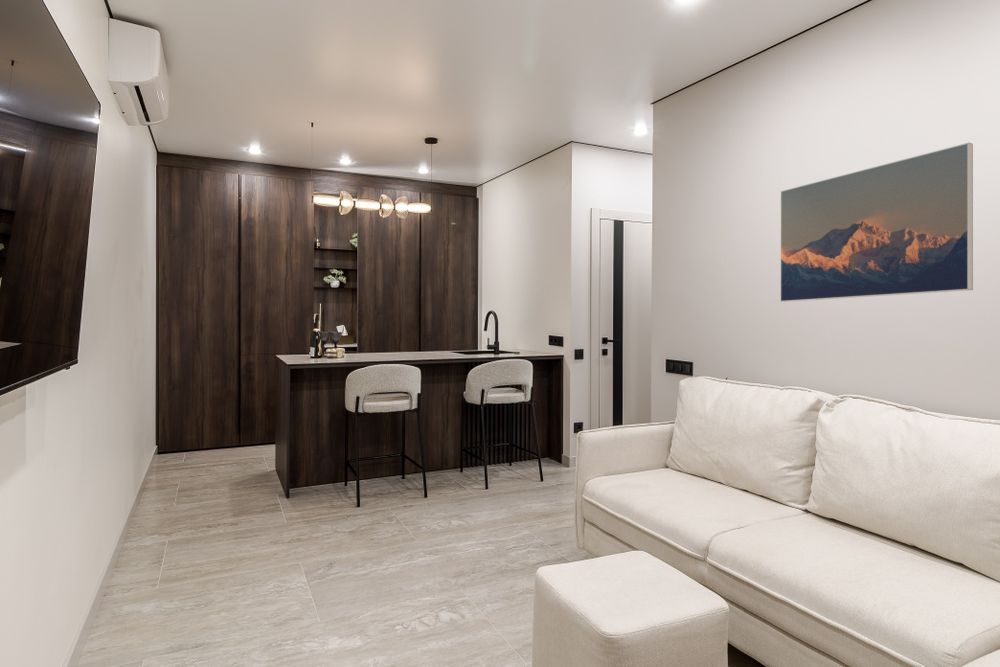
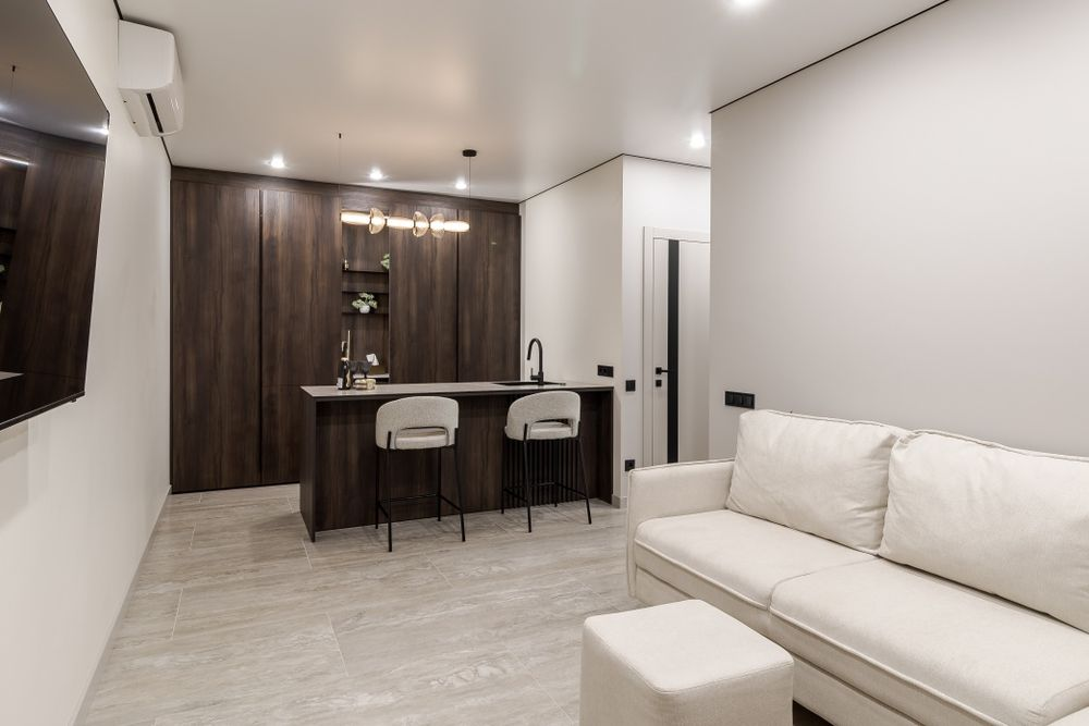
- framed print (863, 233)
